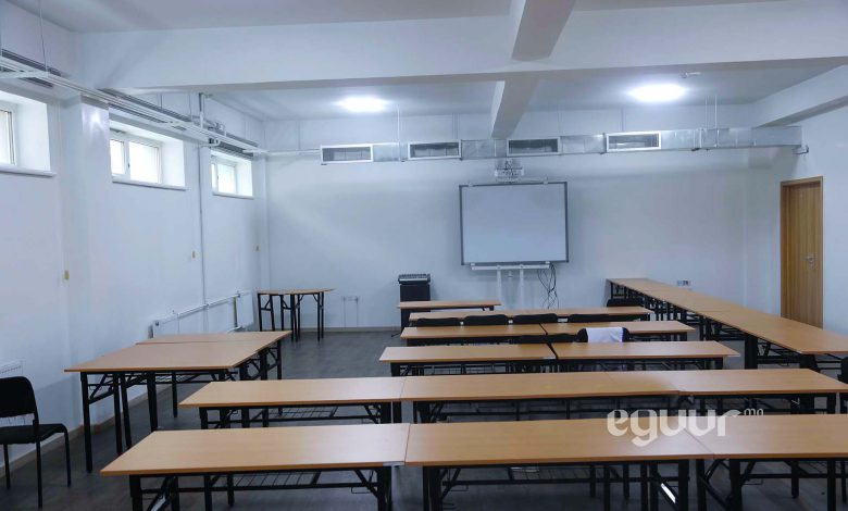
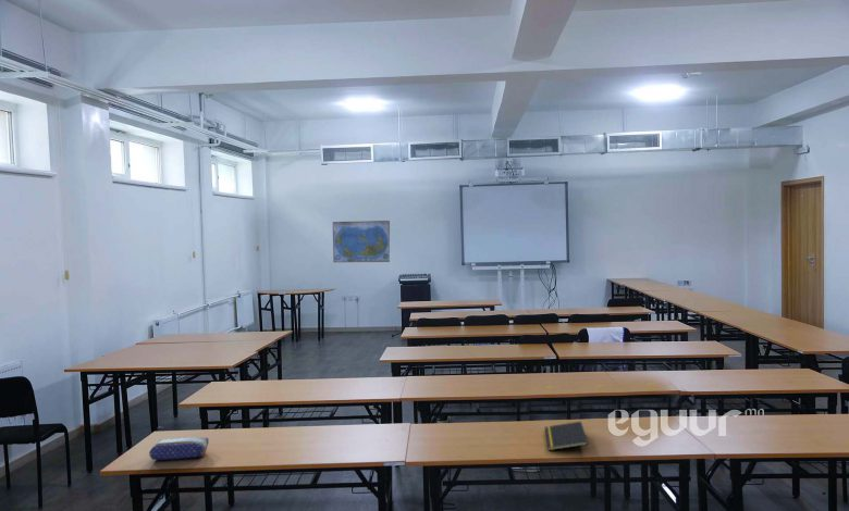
+ pencil case (180, 448)
+ notepad (565, 435)
+ world map (360, 241)
